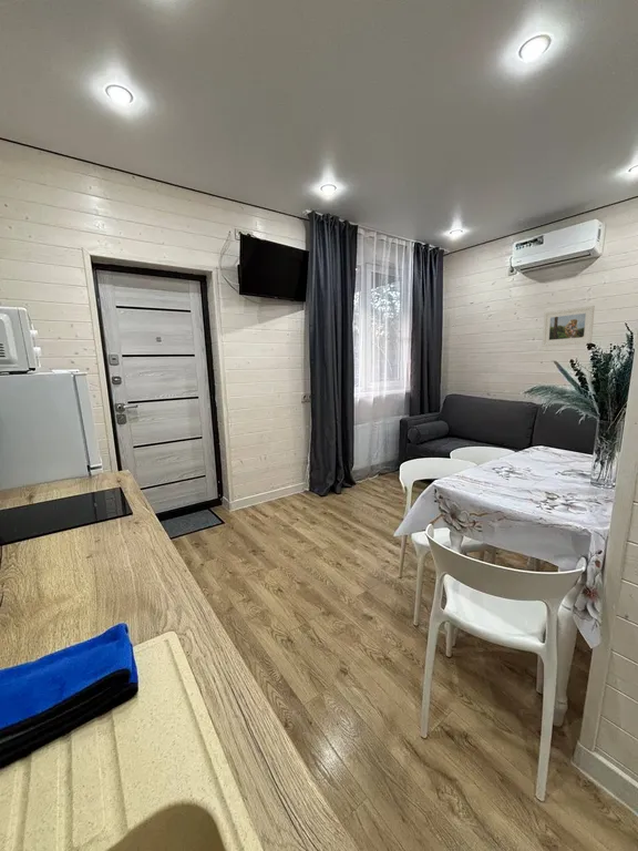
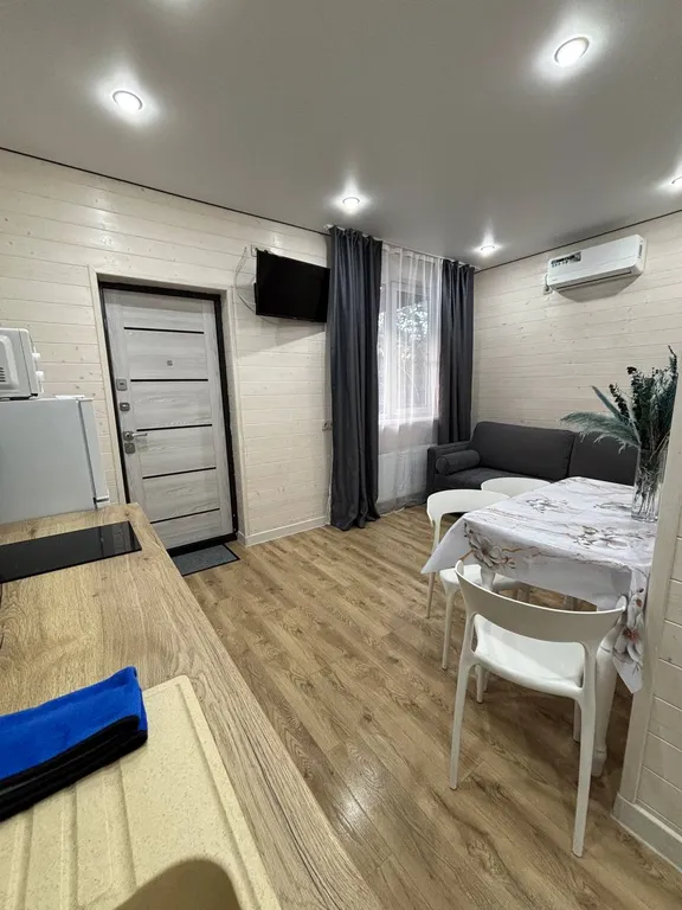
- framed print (566, 327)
